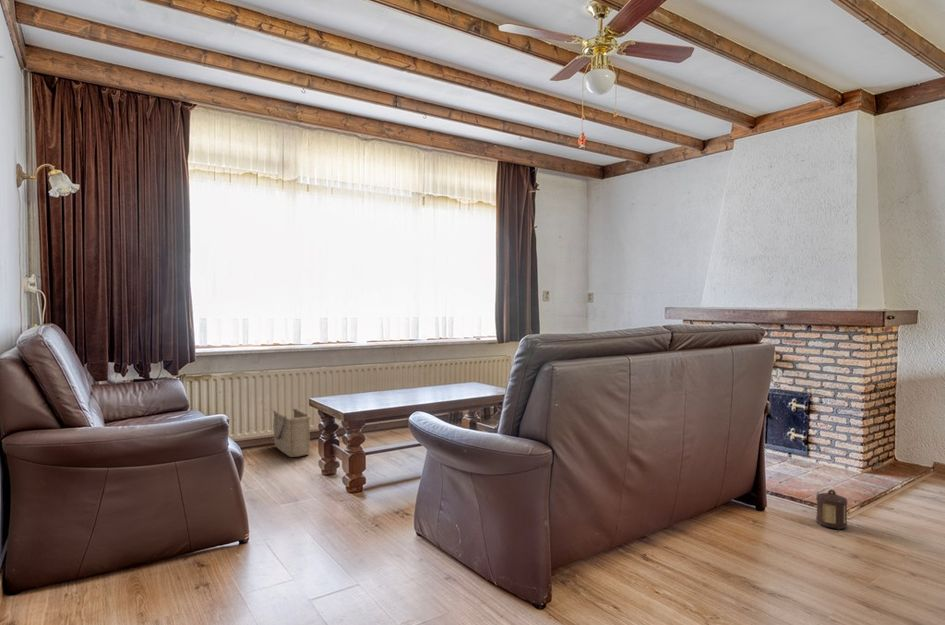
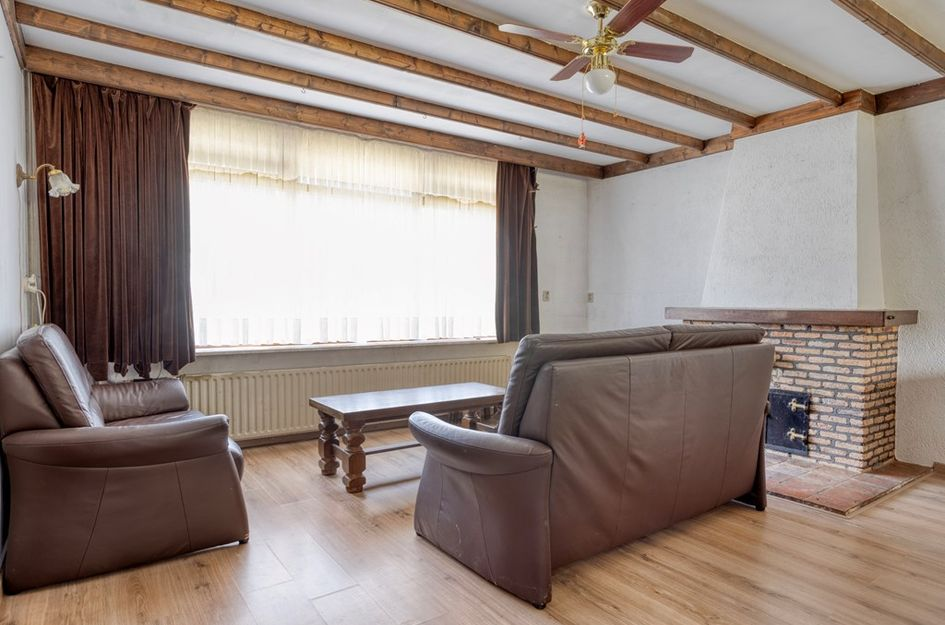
- basket (291, 431)
- lantern (831, 507)
